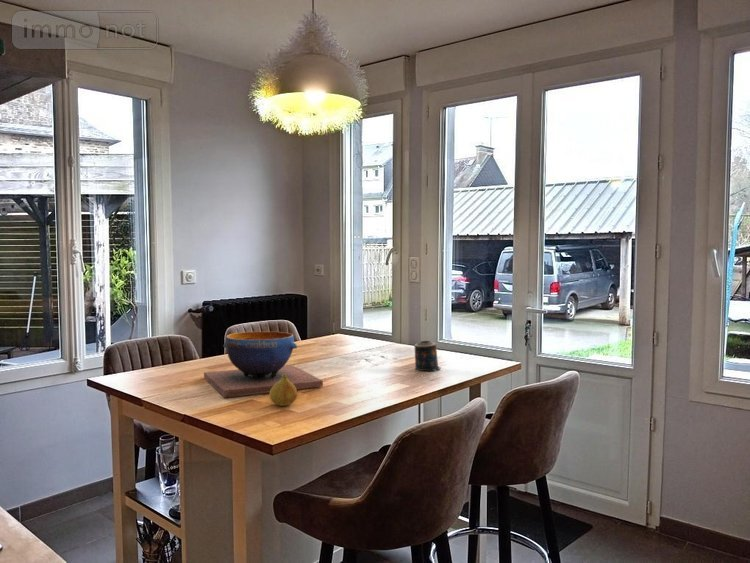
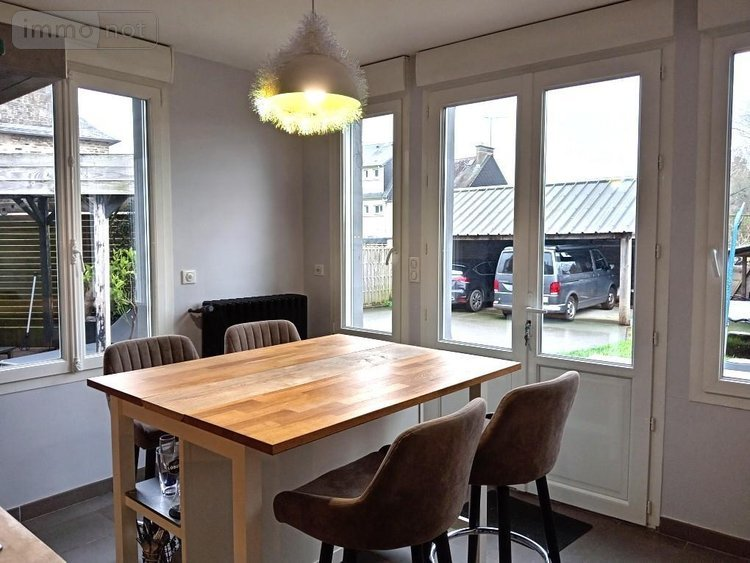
- candle (427, 354)
- fruit (283, 388)
- decorative bowl (261, 358)
